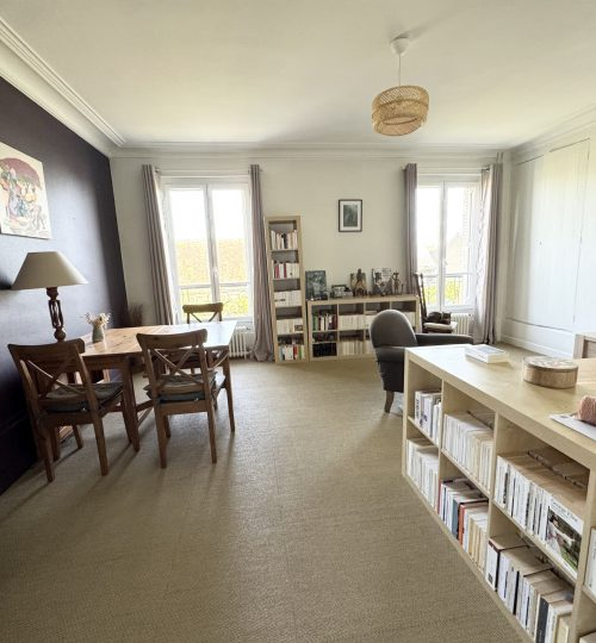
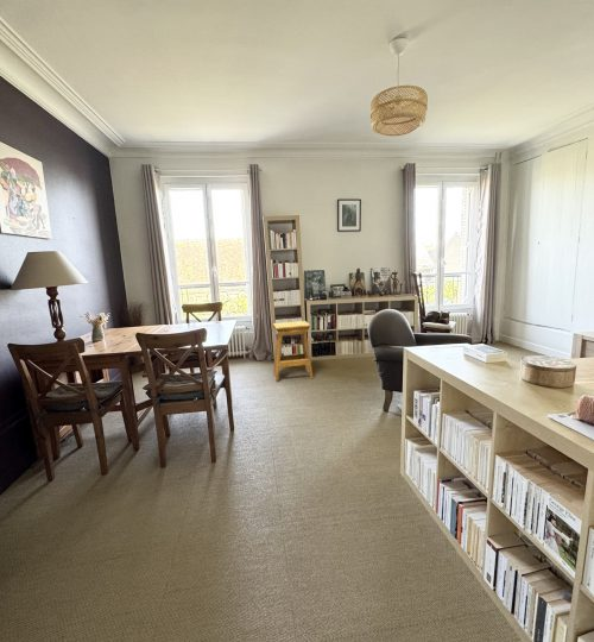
+ stool (291, 354)
